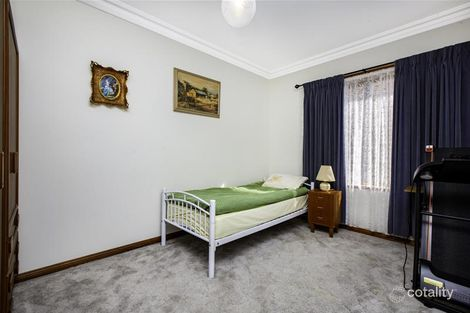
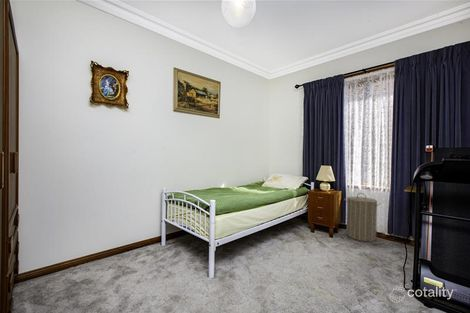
+ laundry hamper (361, 214)
